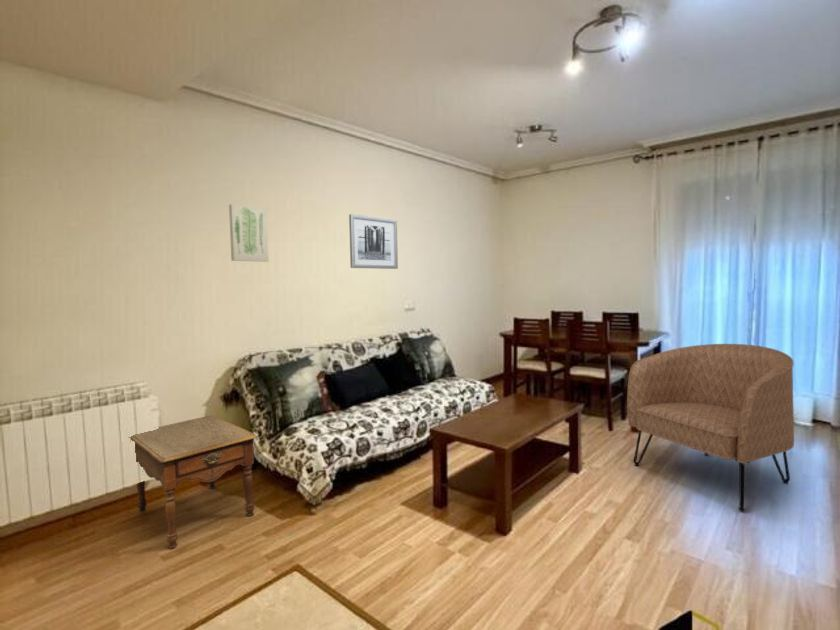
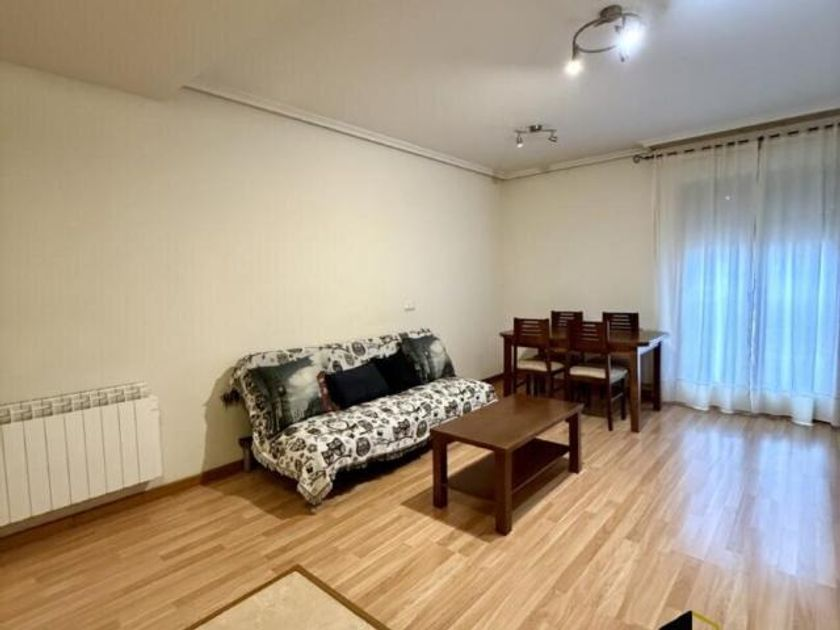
- wall art (374, 243)
- wall art (249, 233)
- side table (193, 473)
- armchair (718, 412)
